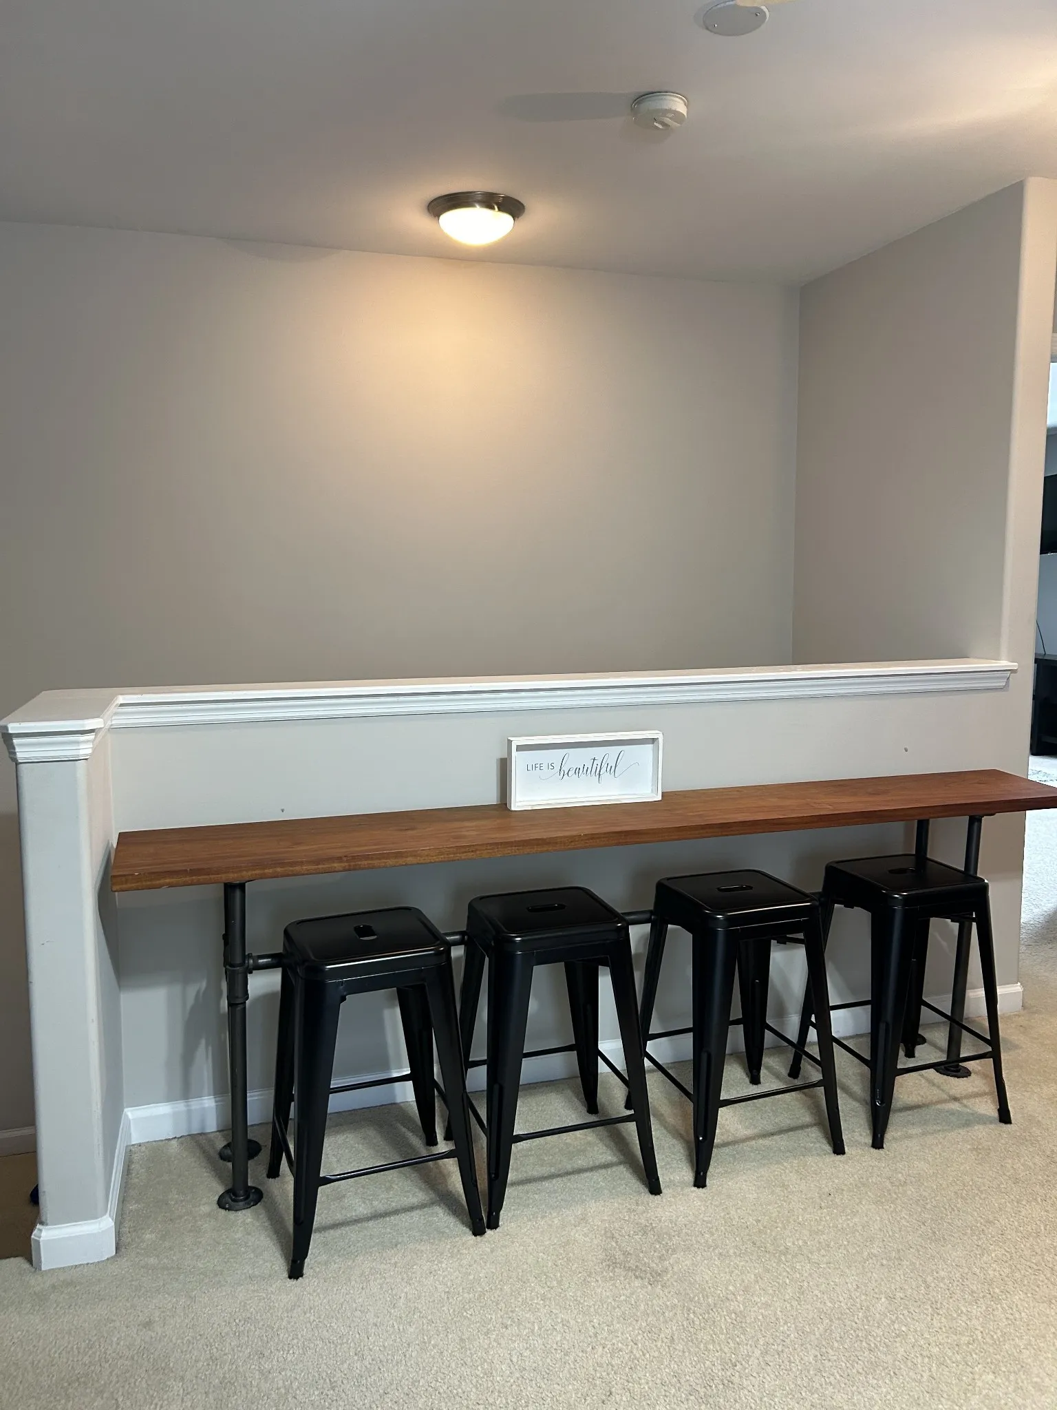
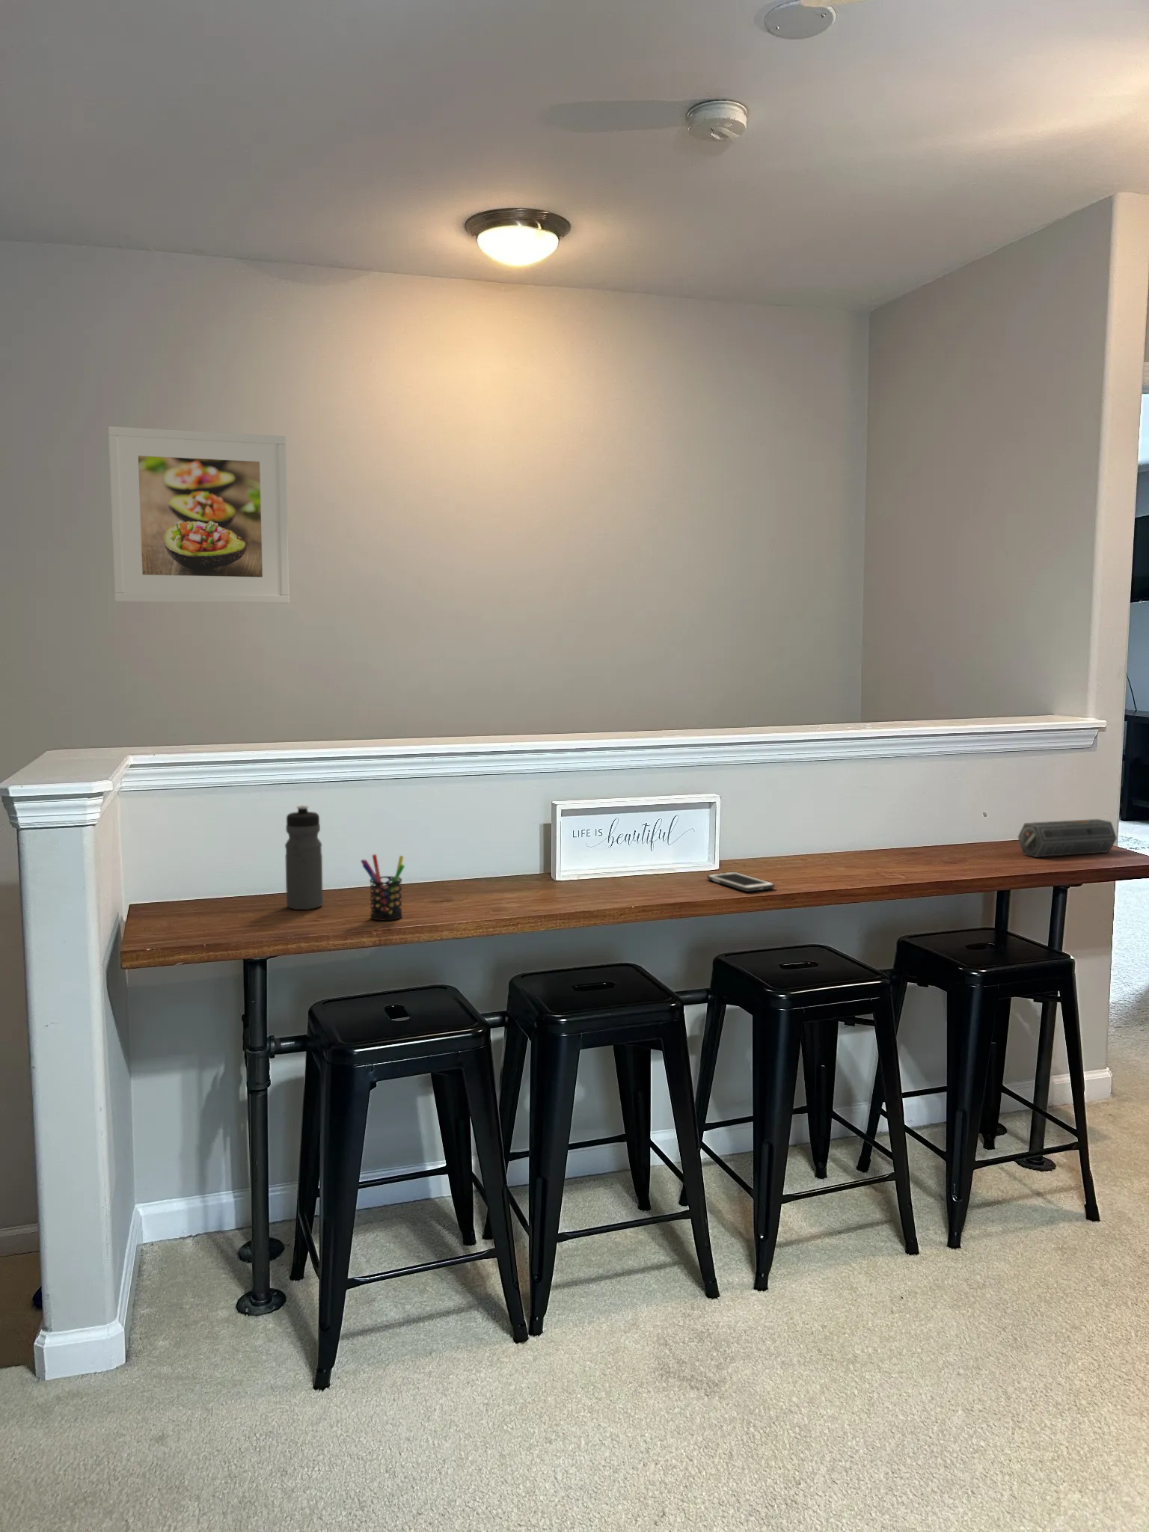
+ speaker (1067, 837)
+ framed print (202, 518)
+ water bottle (304, 855)
+ cell phone (740, 881)
+ pen holder (386, 885)
